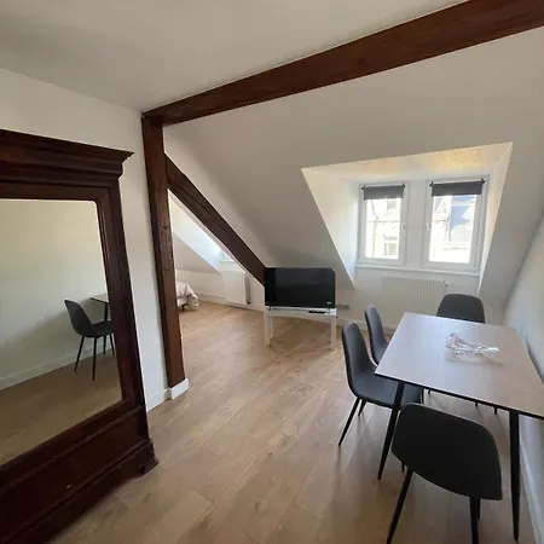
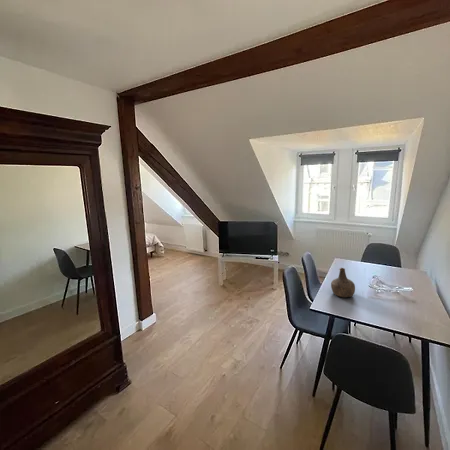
+ bottle (343, 281)
